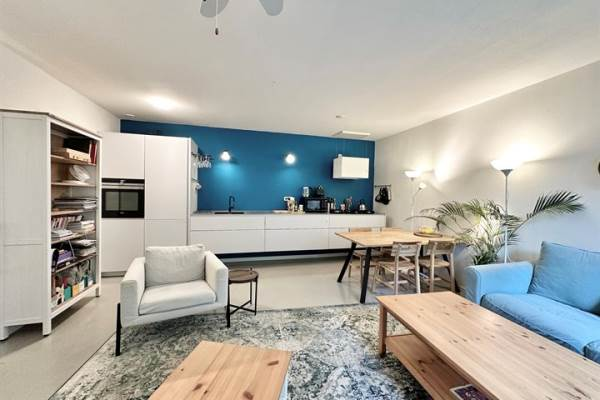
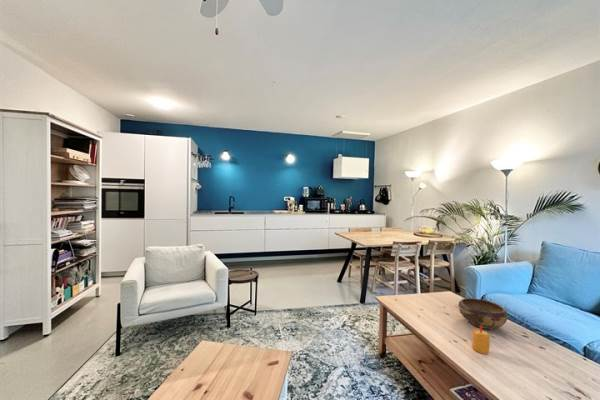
+ decorative bowl (481, 314)
+ candle (480, 337)
